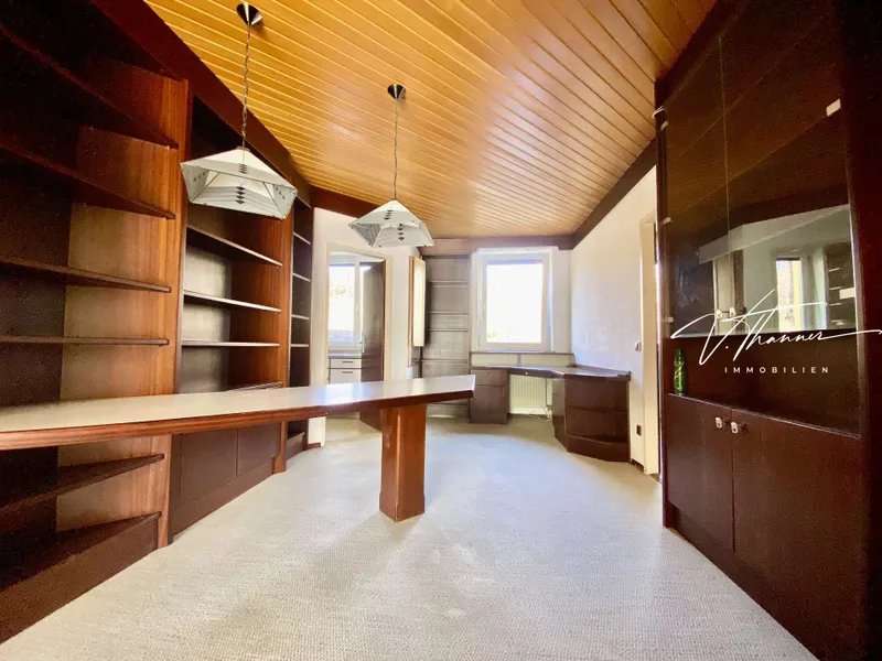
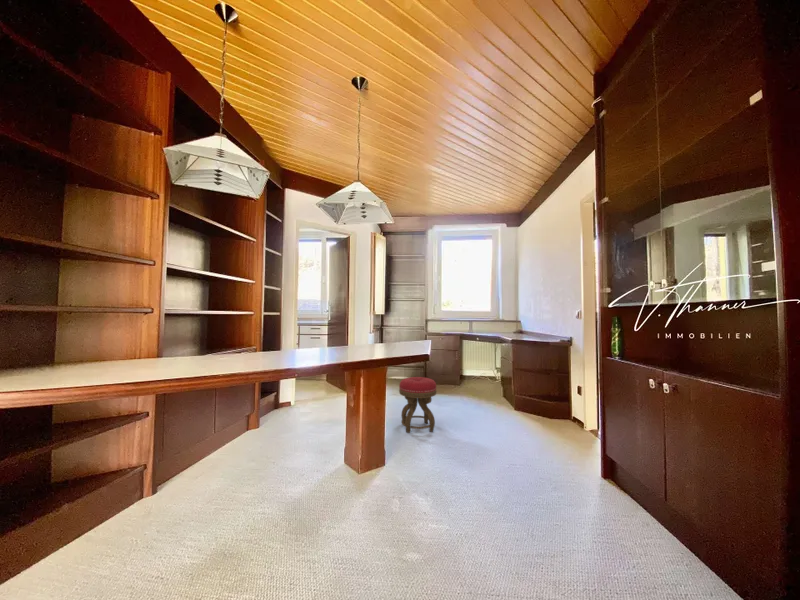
+ stool (417, 402)
